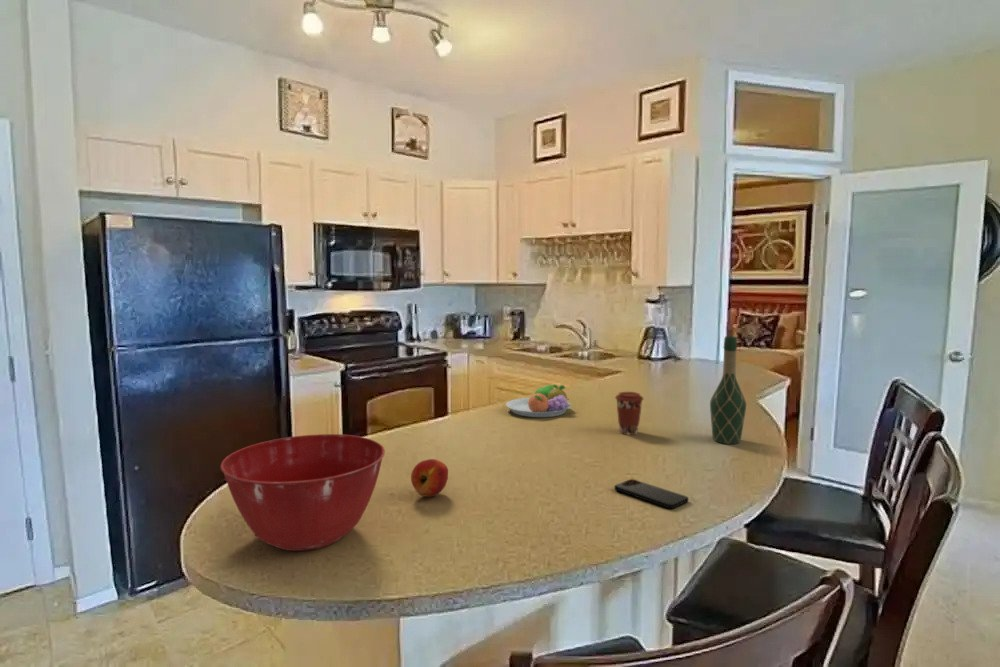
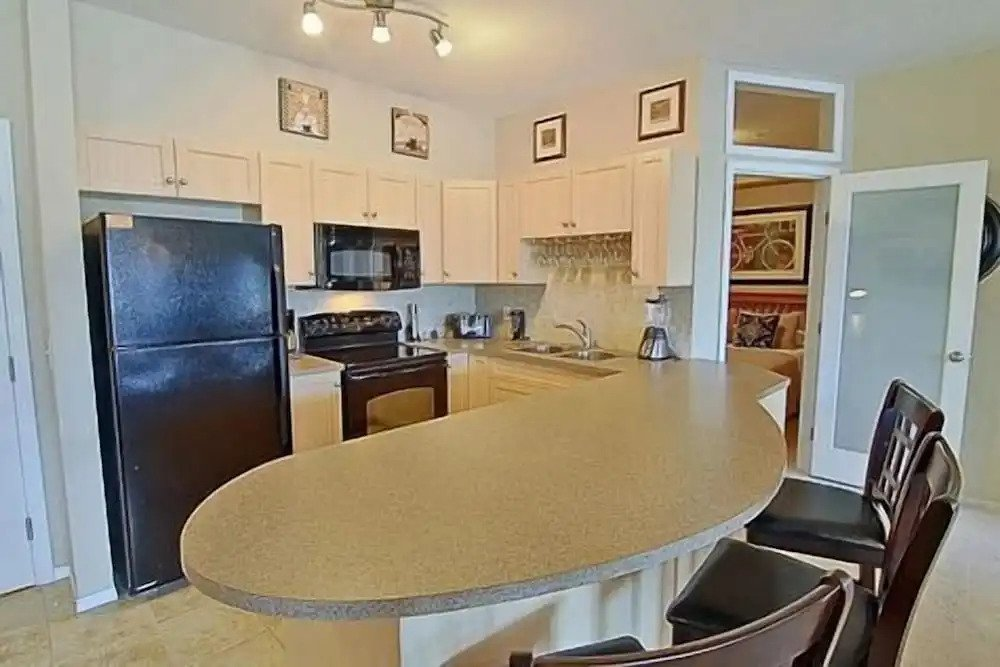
- apple (430, 477)
- fruit bowl (540, 397)
- mixing bowl (307, 494)
- coffee cup (628, 413)
- wine bottle (728, 389)
- smartphone (650, 493)
